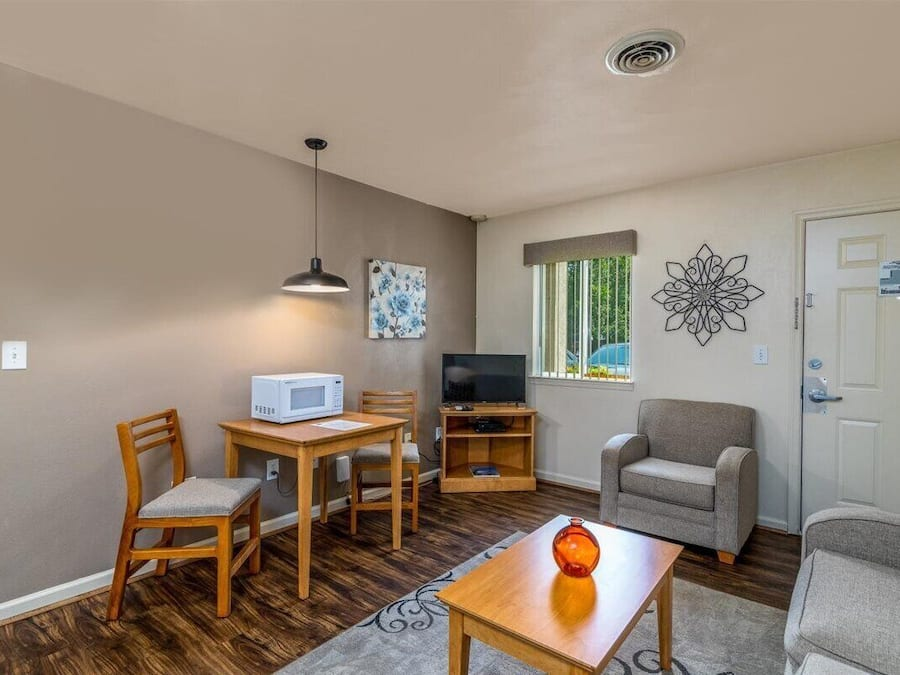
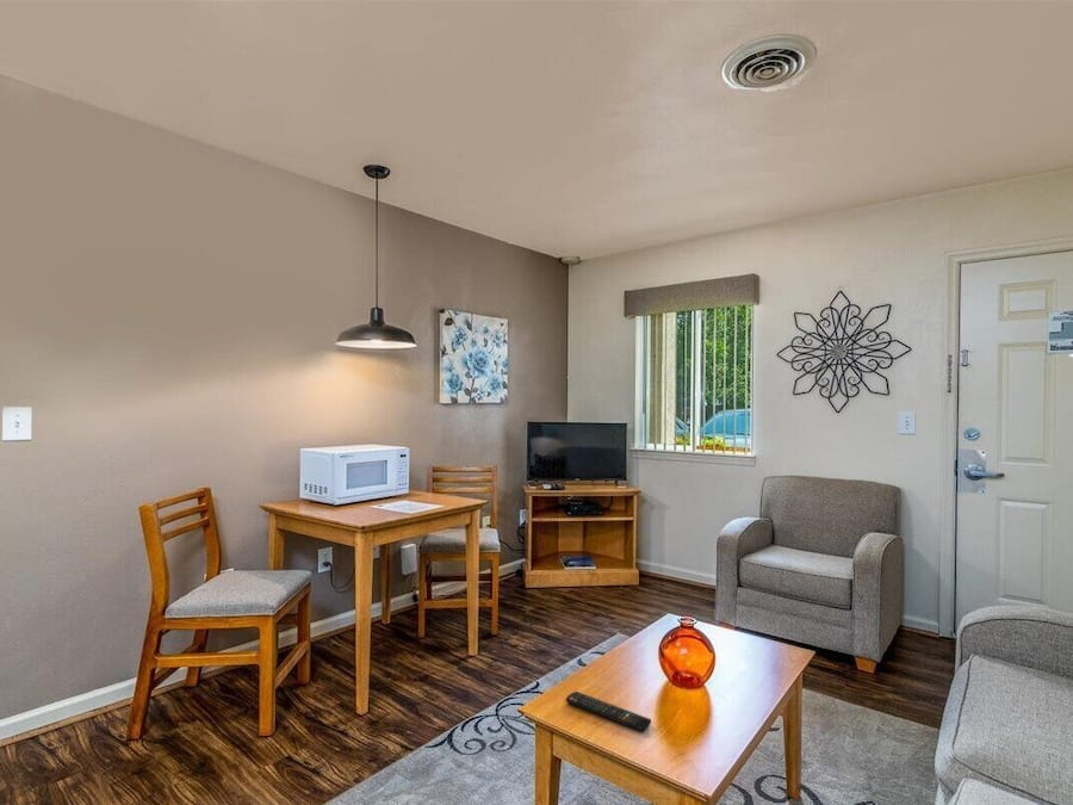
+ remote control (606, 711)
